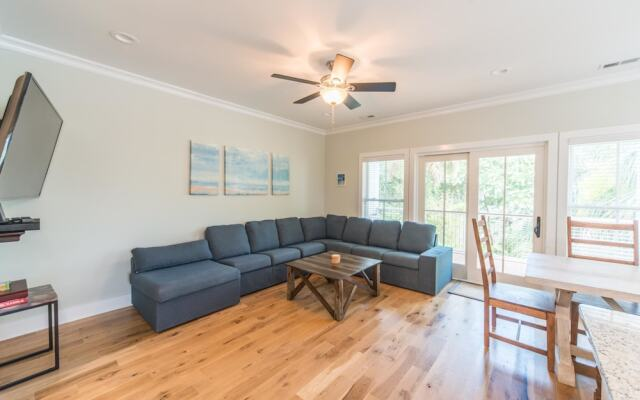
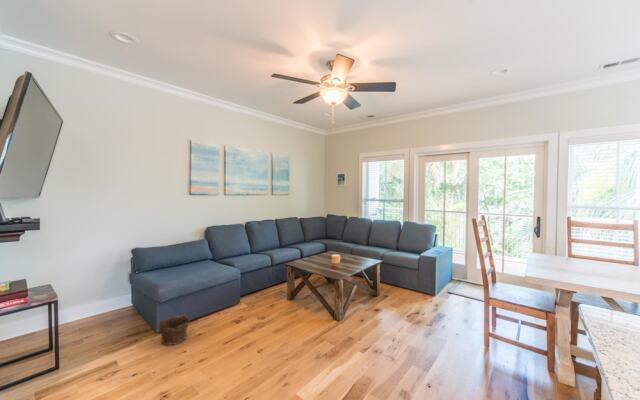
+ clay pot (174, 326)
